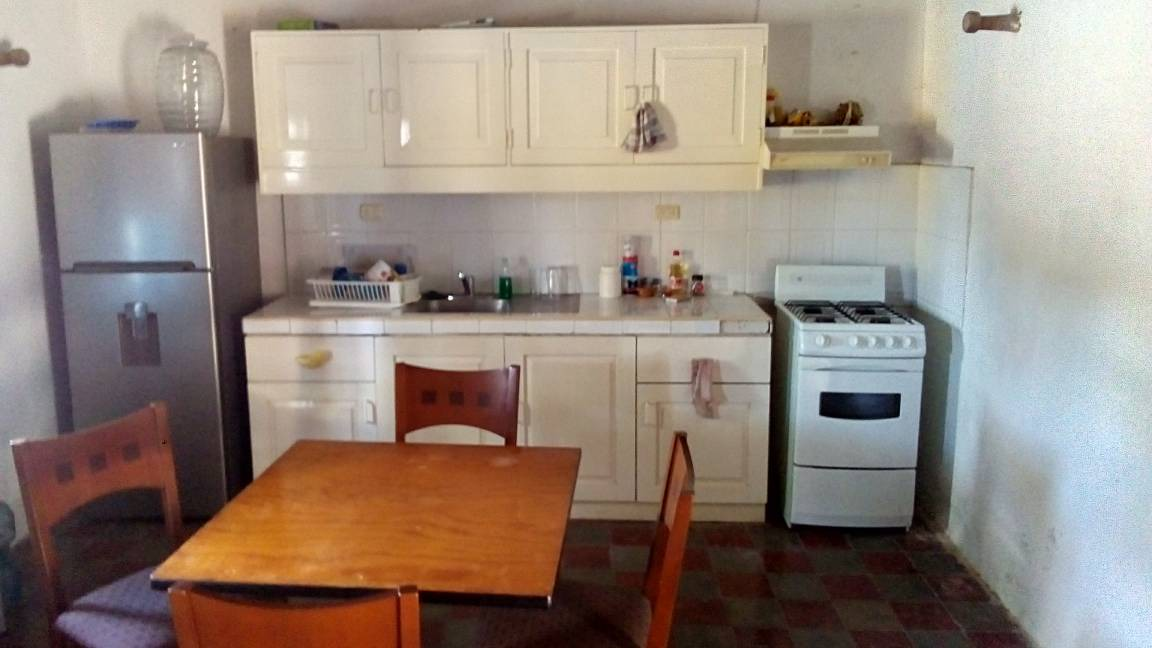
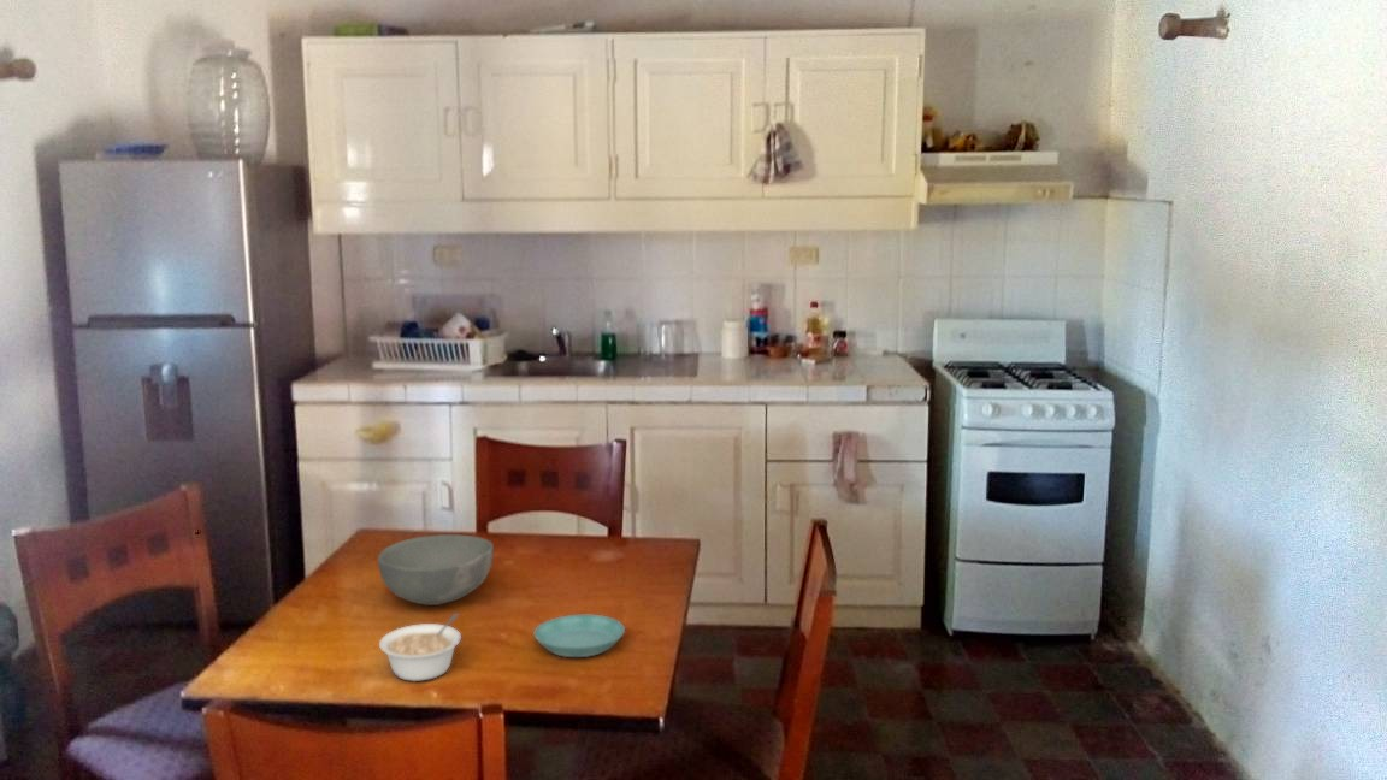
+ saucer (579, 637)
+ legume (420, 649)
+ bowl (436, 573)
